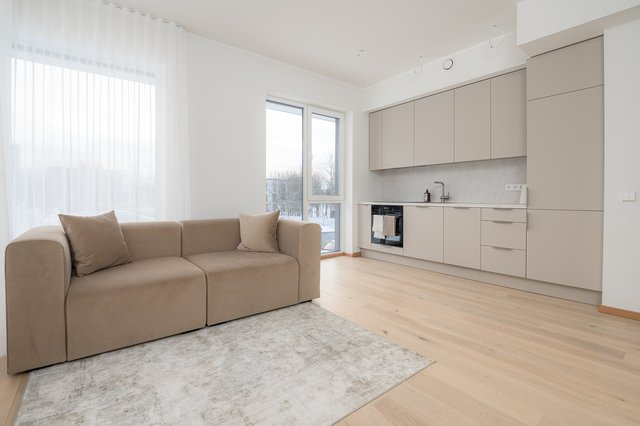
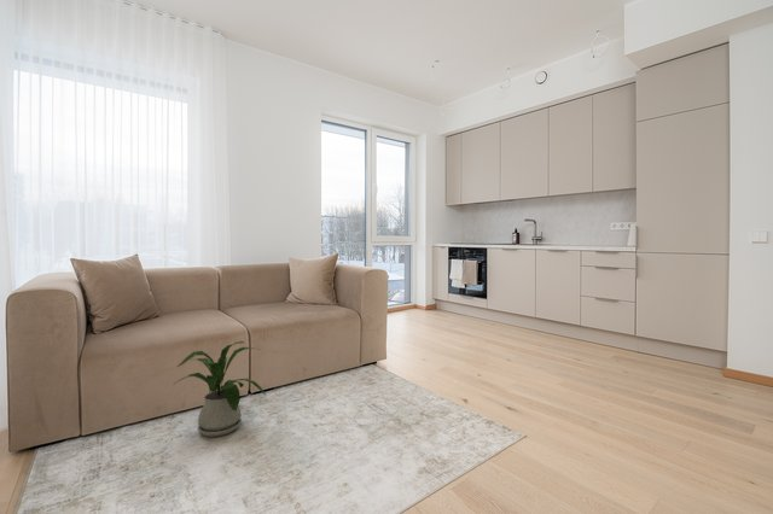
+ house plant (220, 380)
